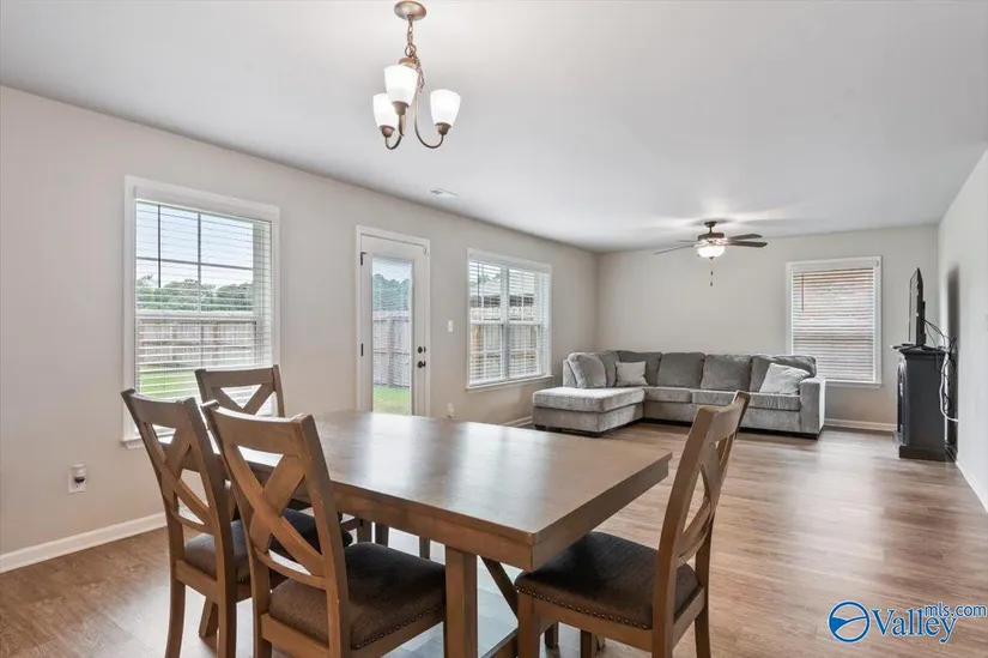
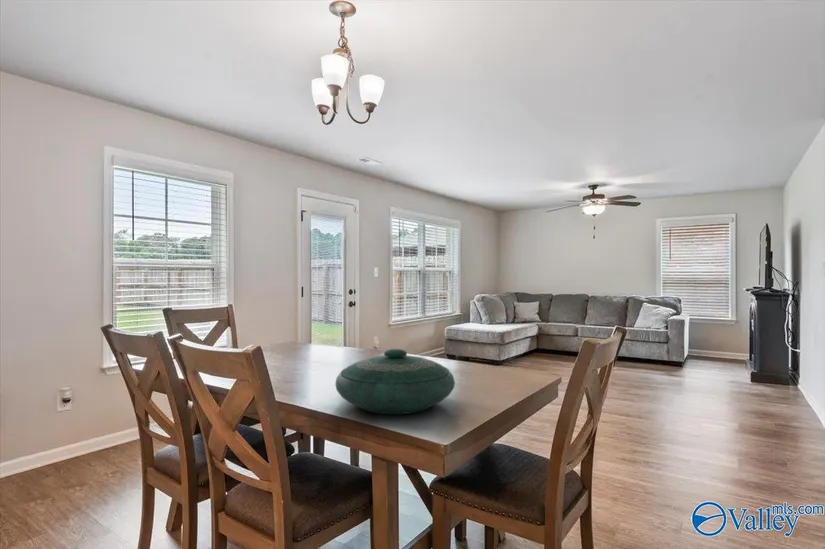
+ decorative bowl (395, 376)
